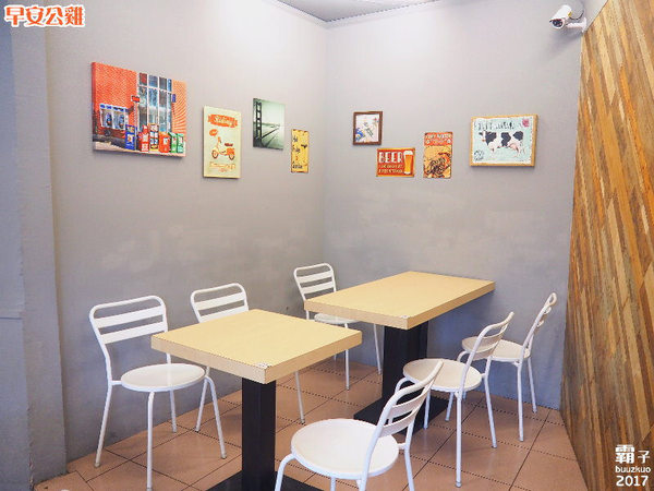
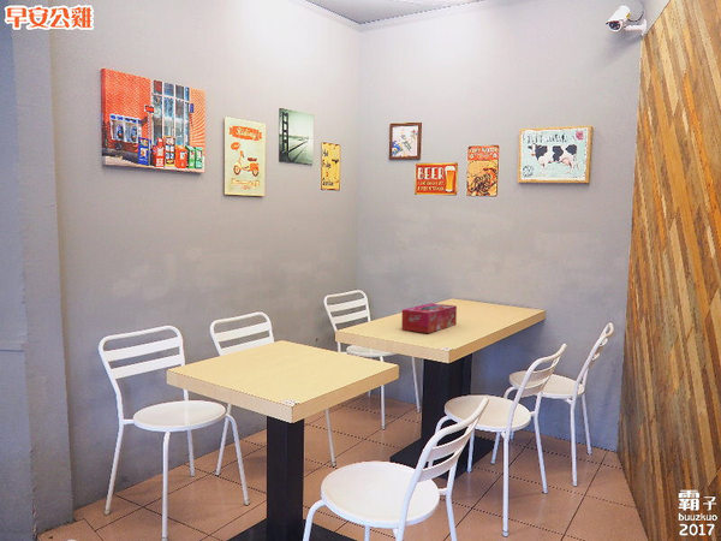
+ tissue box (429, 317)
